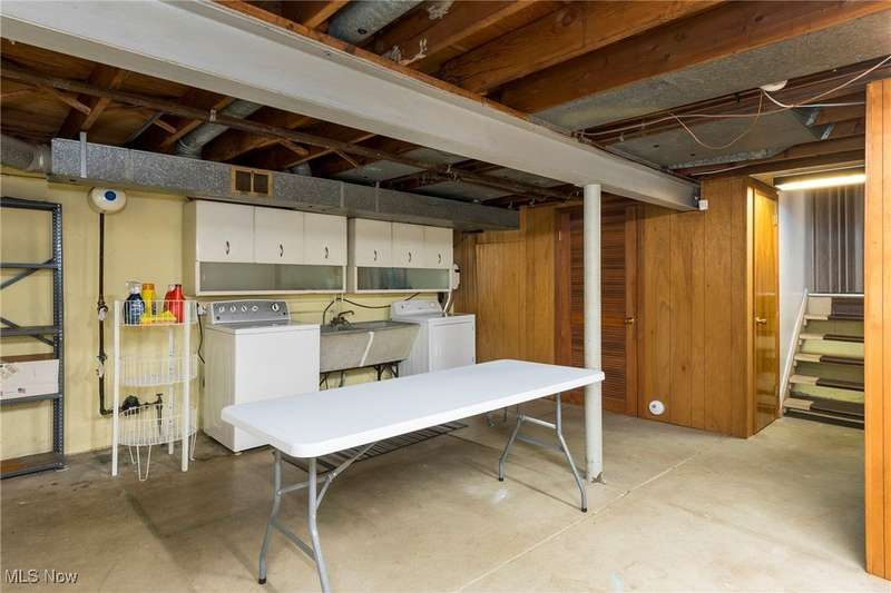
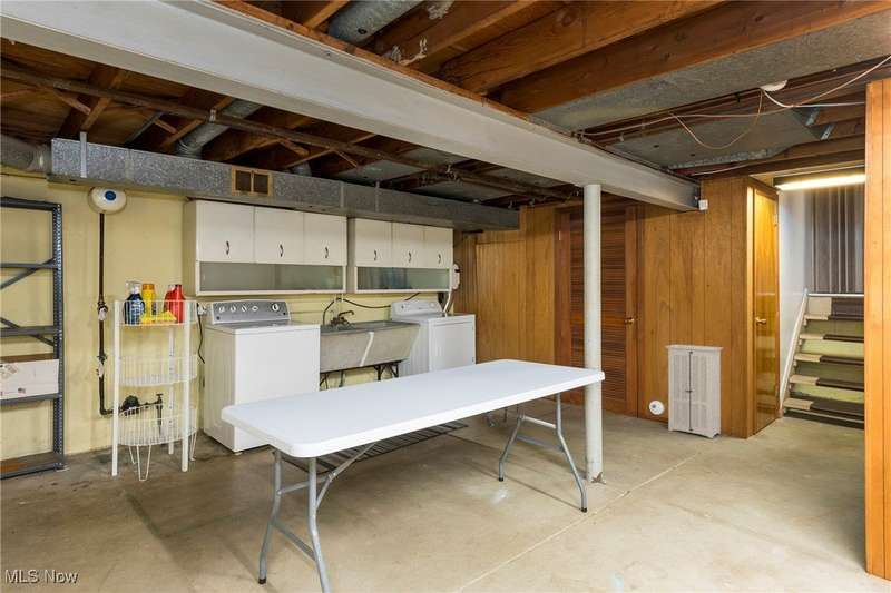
+ storage cabinet (693, 388)
